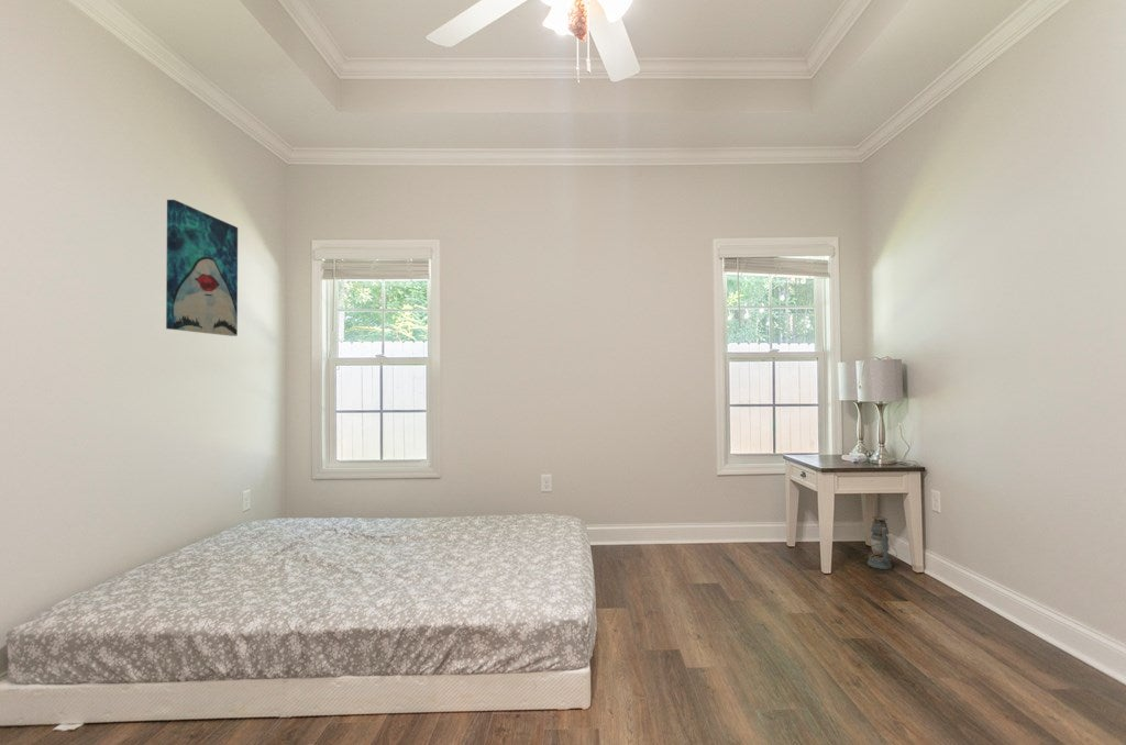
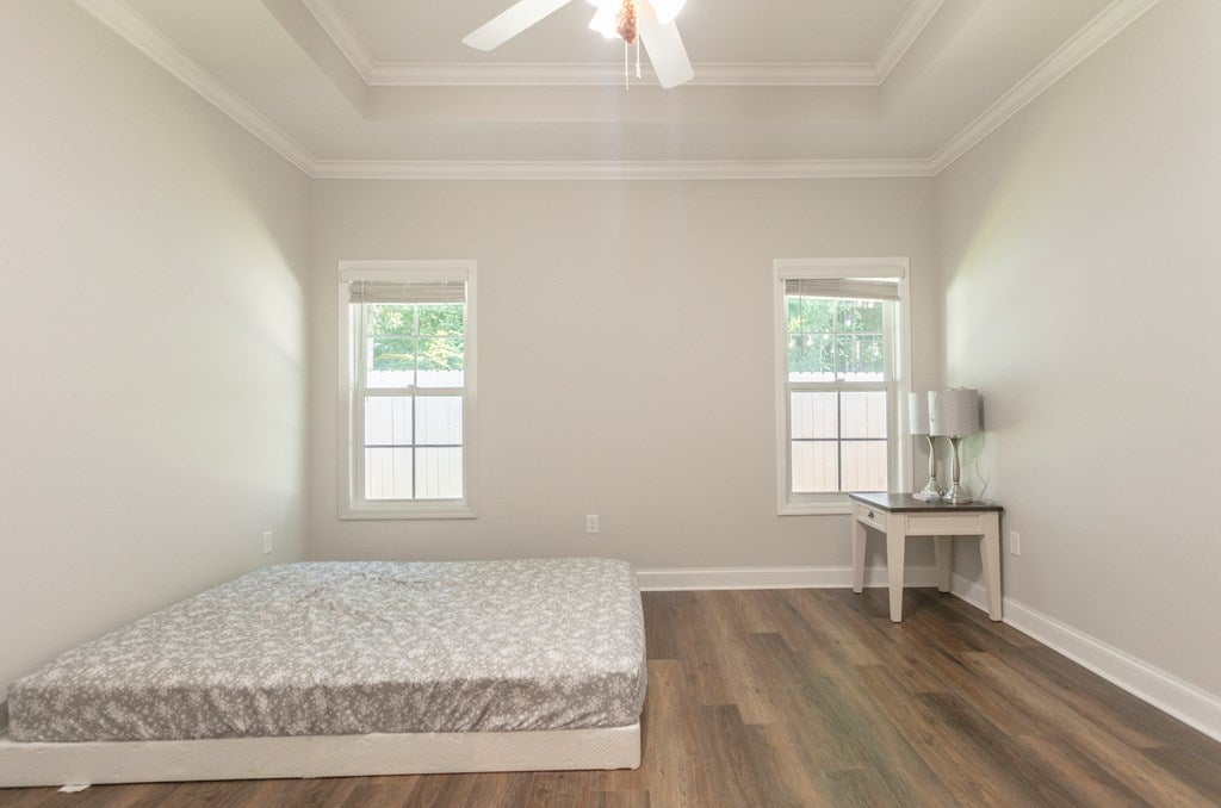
- wall art (205, 274)
- lantern (881, 541)
